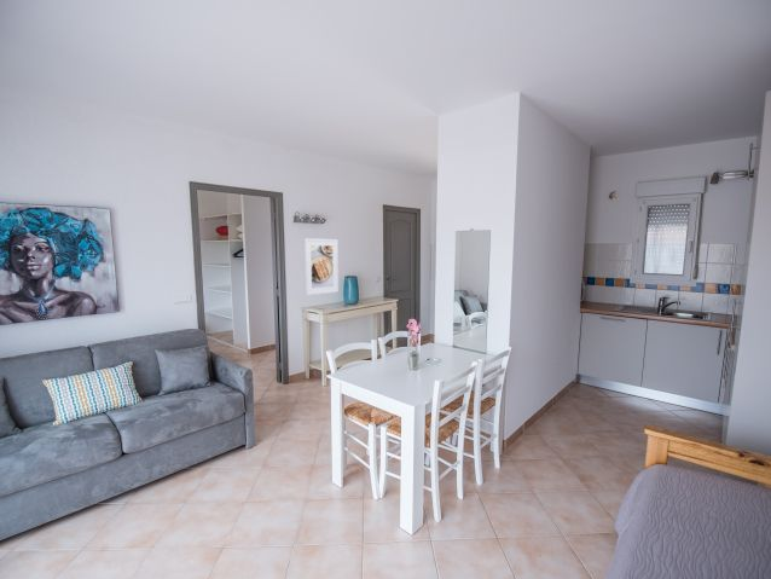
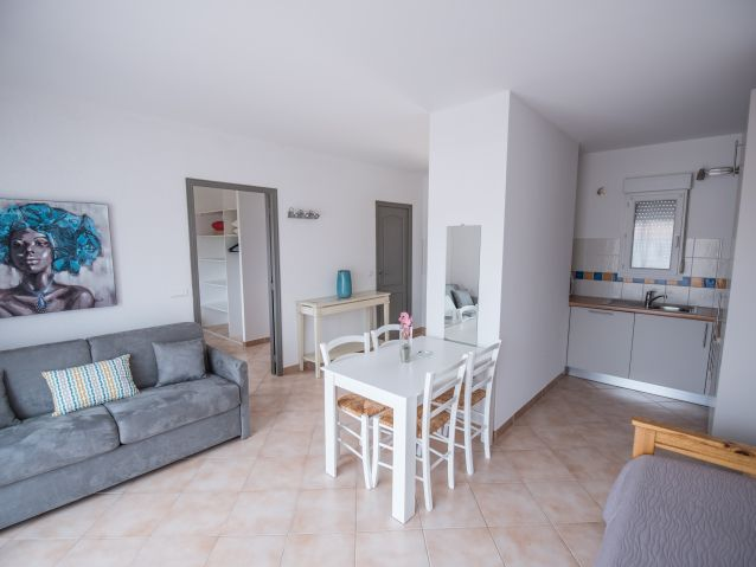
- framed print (321, 266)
